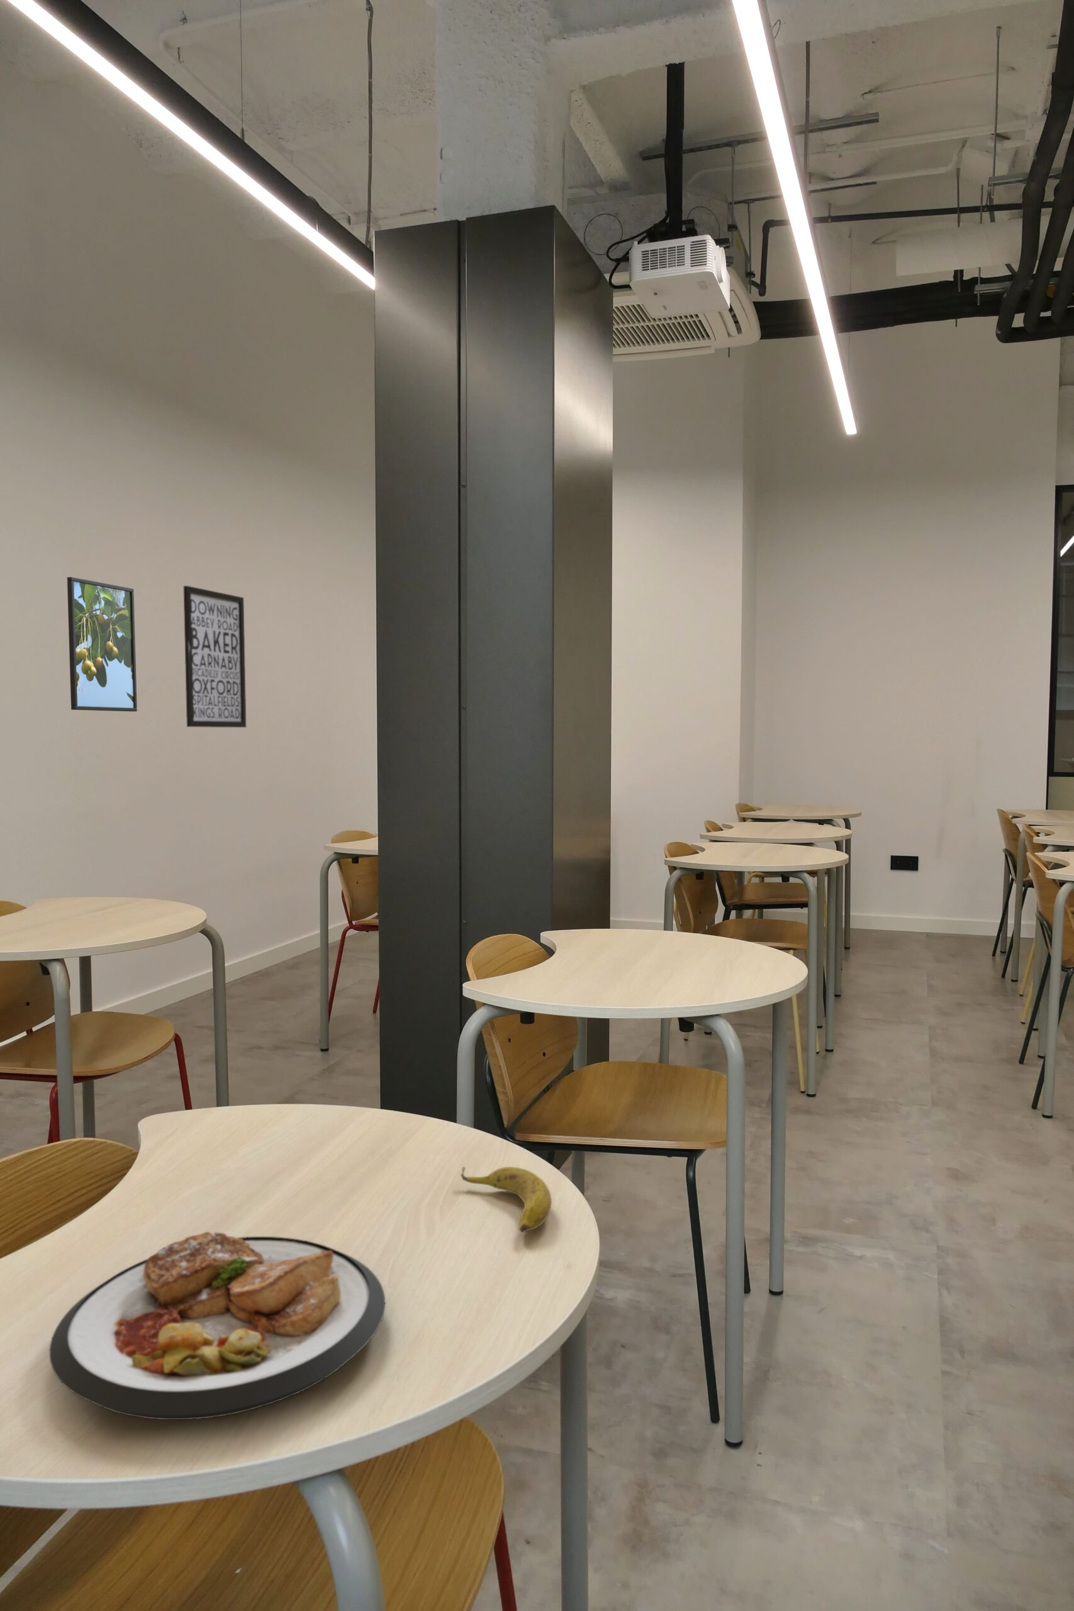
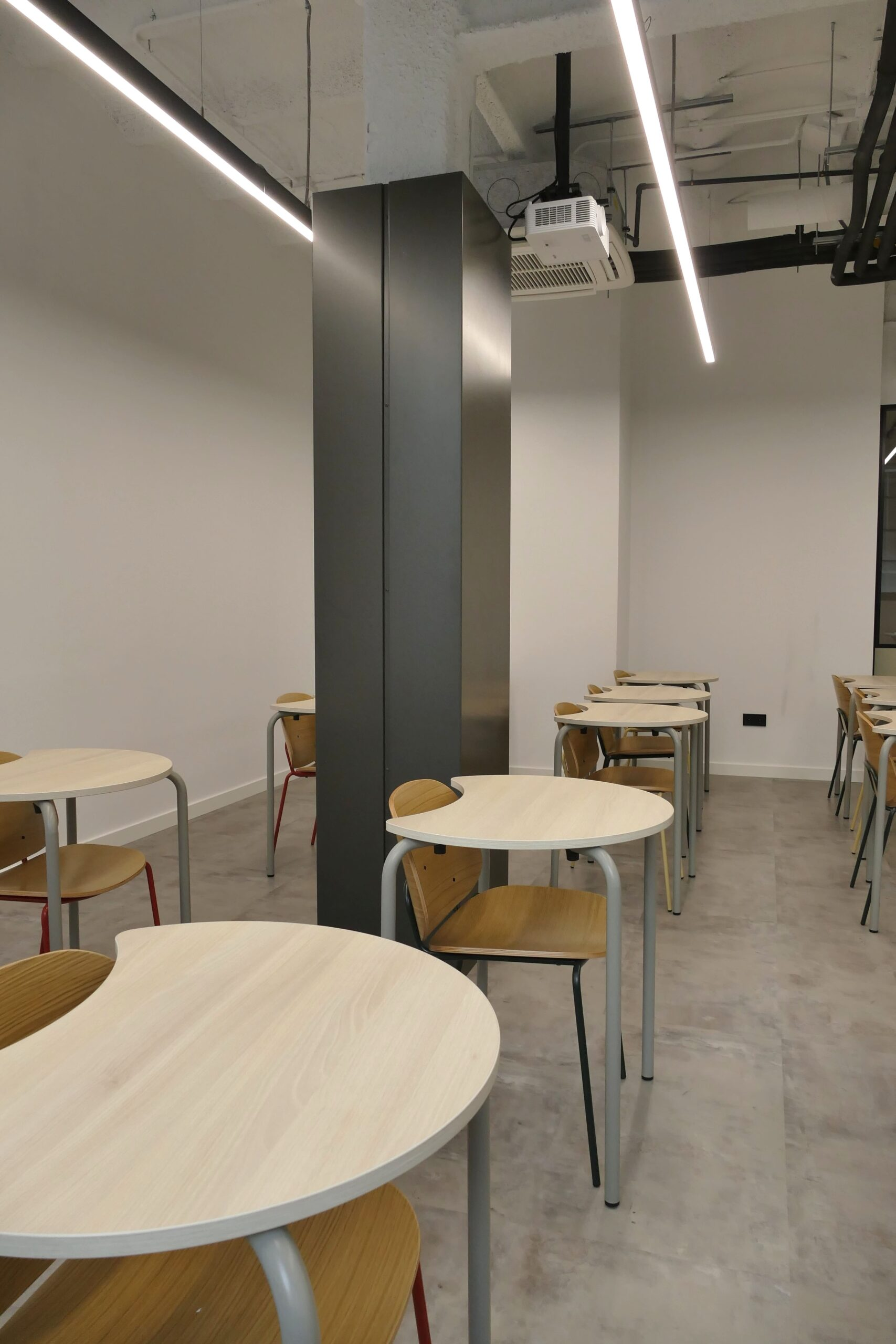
- banana (508, 1191)
- wall art (216, 659)
- plate (224, 1305)
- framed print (103, 647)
